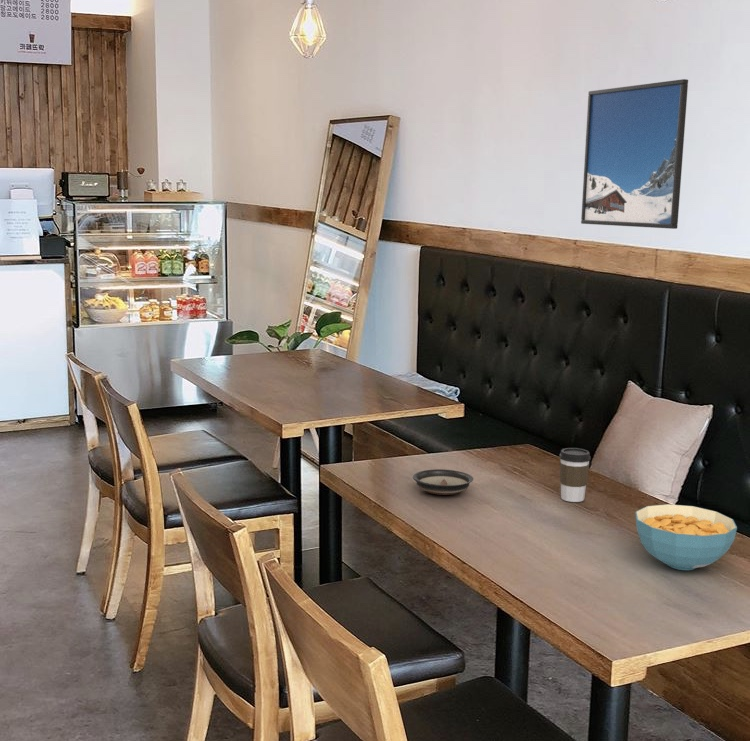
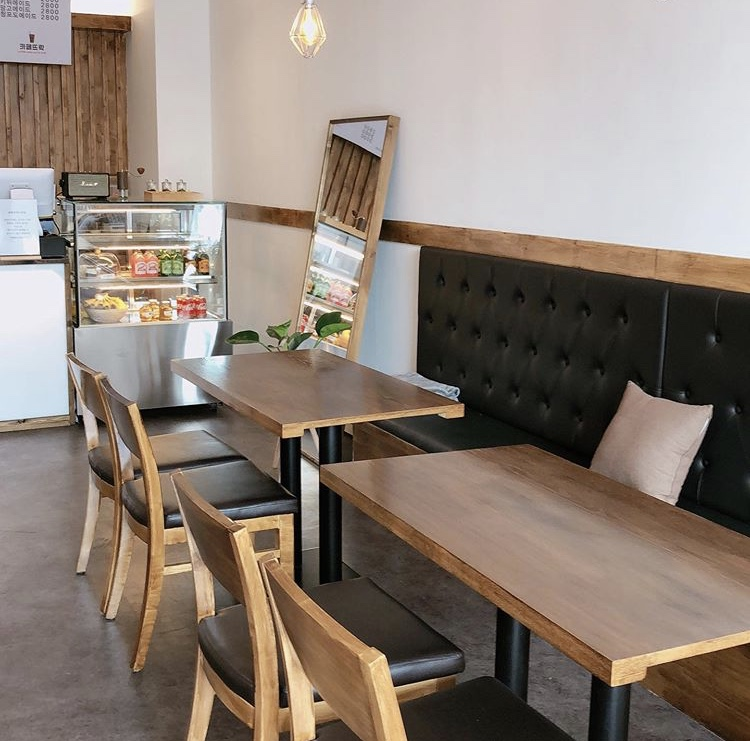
- saucer (442, 484)
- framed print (630, 156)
- cereal bowl (683, 542)
- coffee cup (573, 475)
